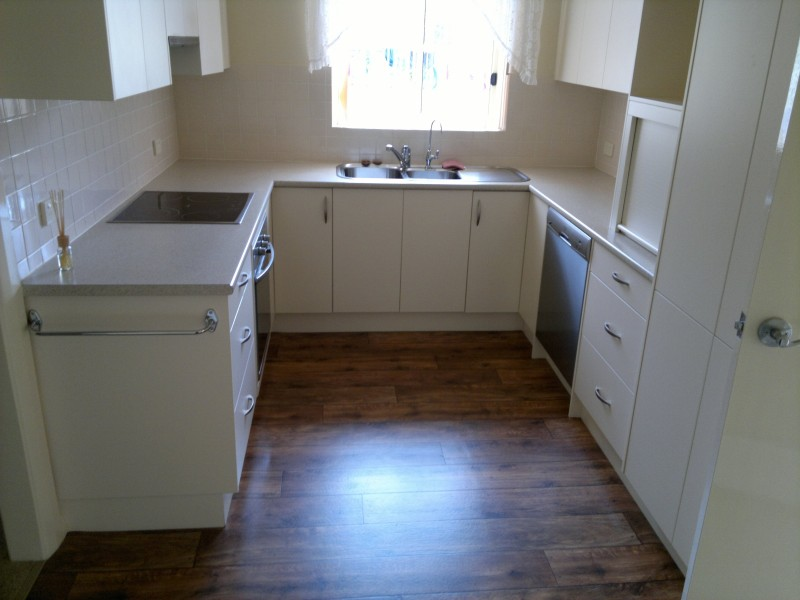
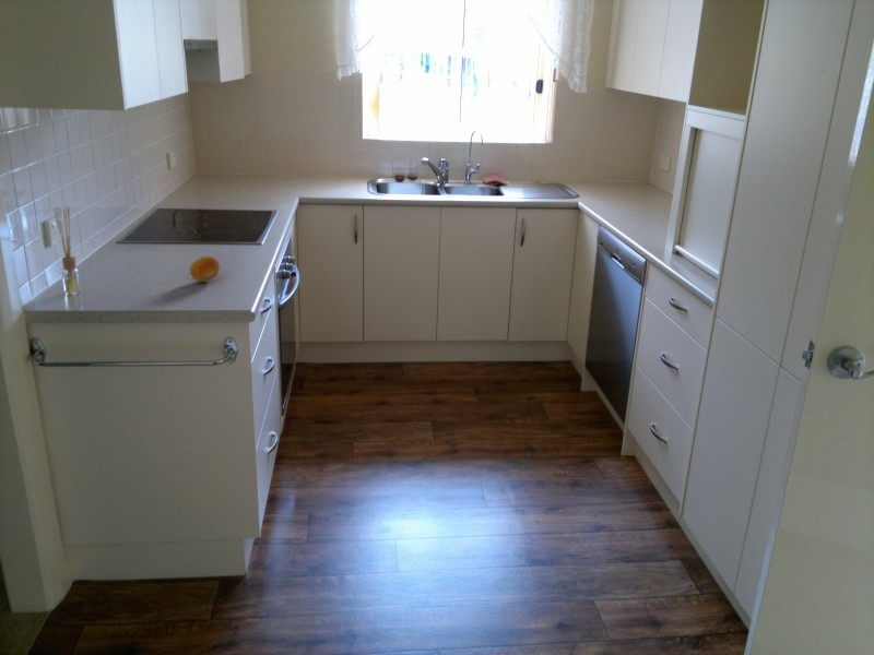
+ fruit (204, 269)
